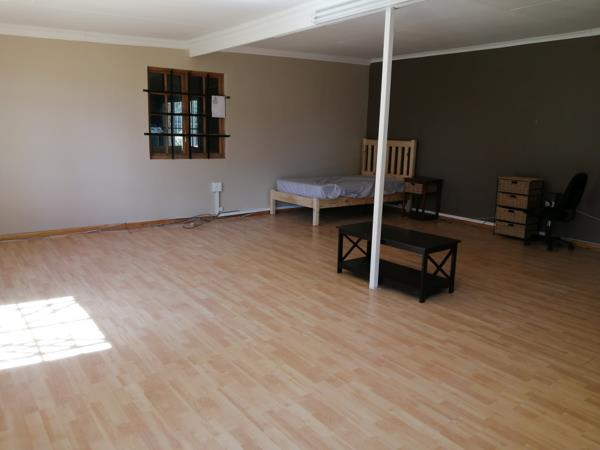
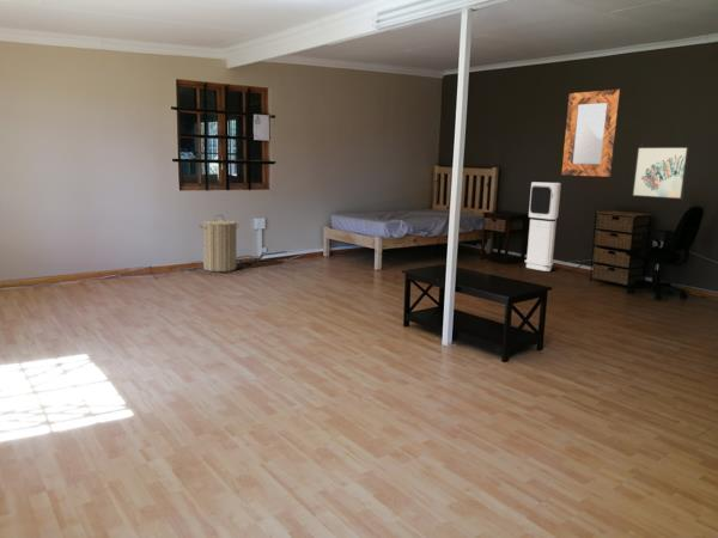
+ wall art (659, 172)
+ laundry hamper (219, 242)
+ air purifier (547, 226)
+ home mirror (590, 134)
